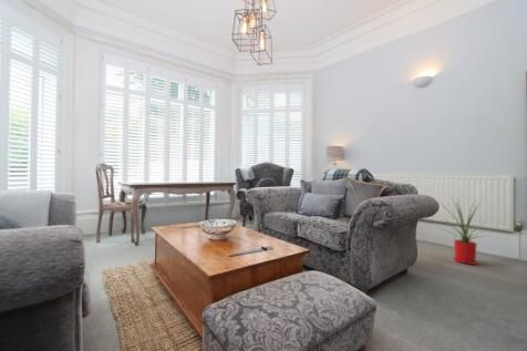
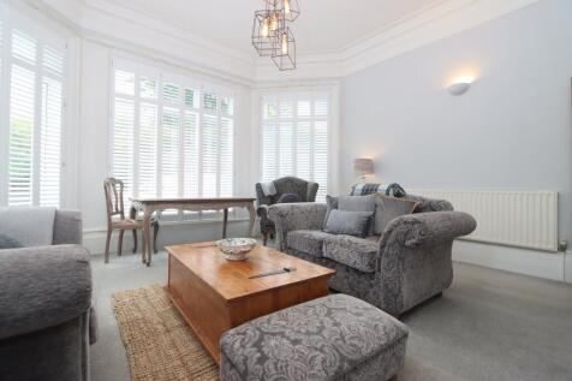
- house plant (465, 229)
